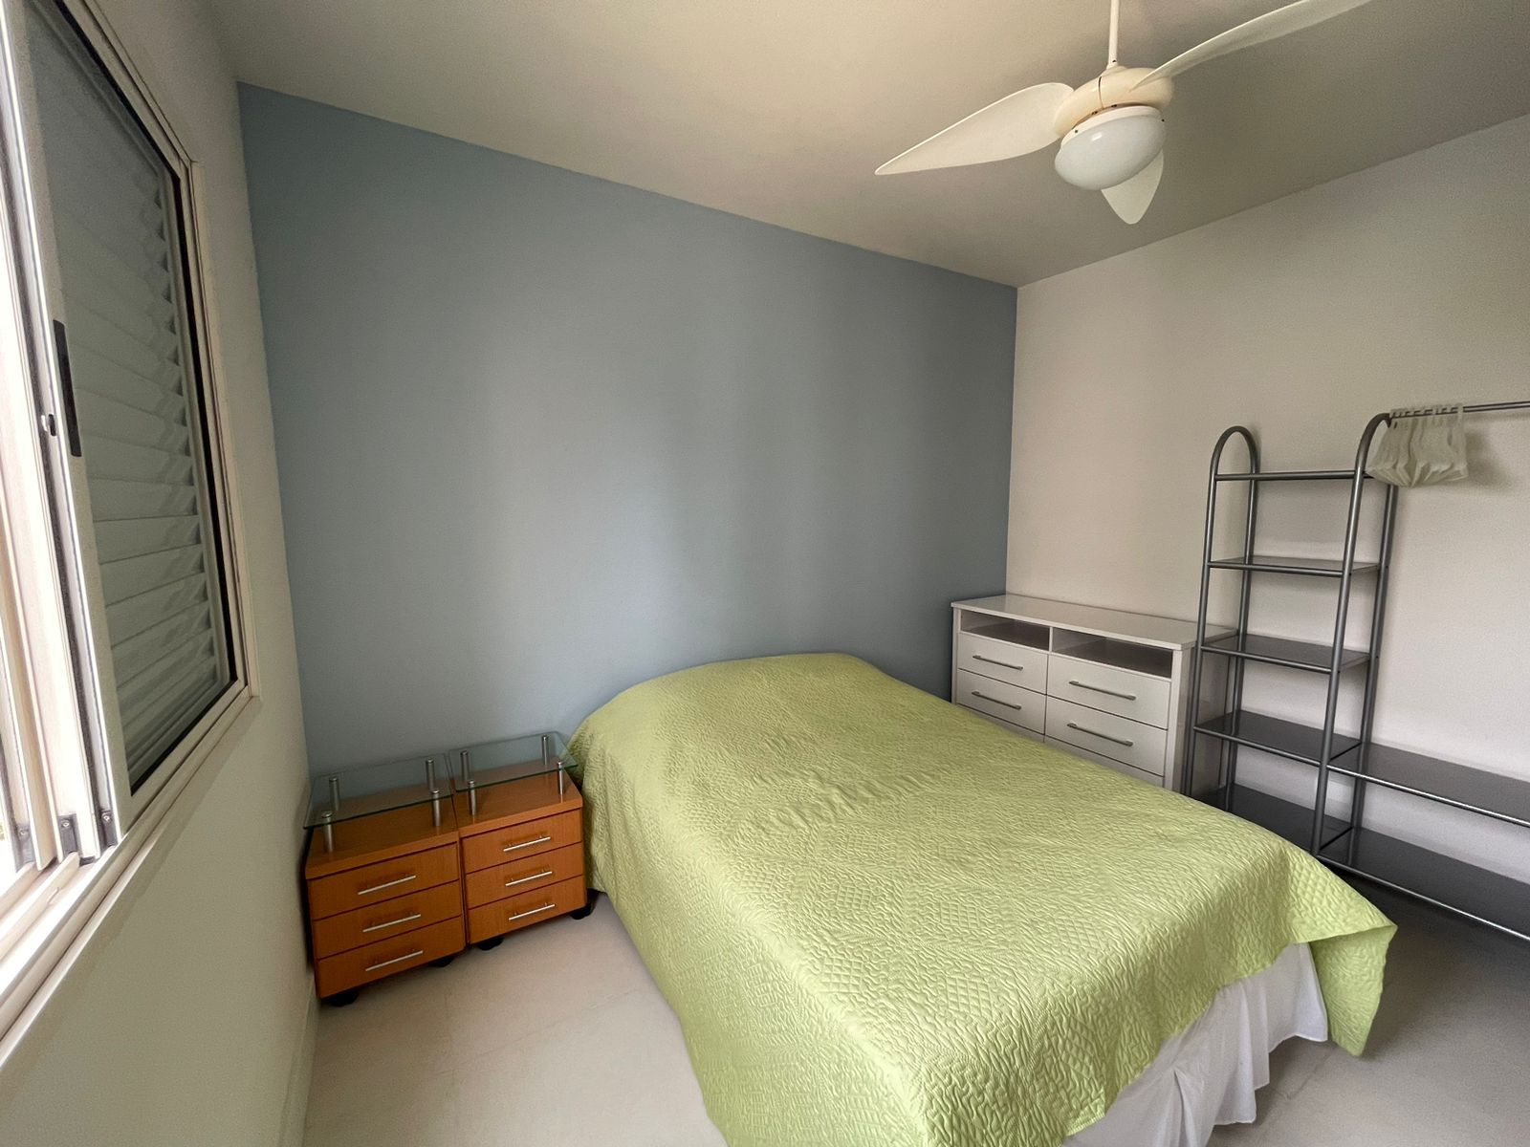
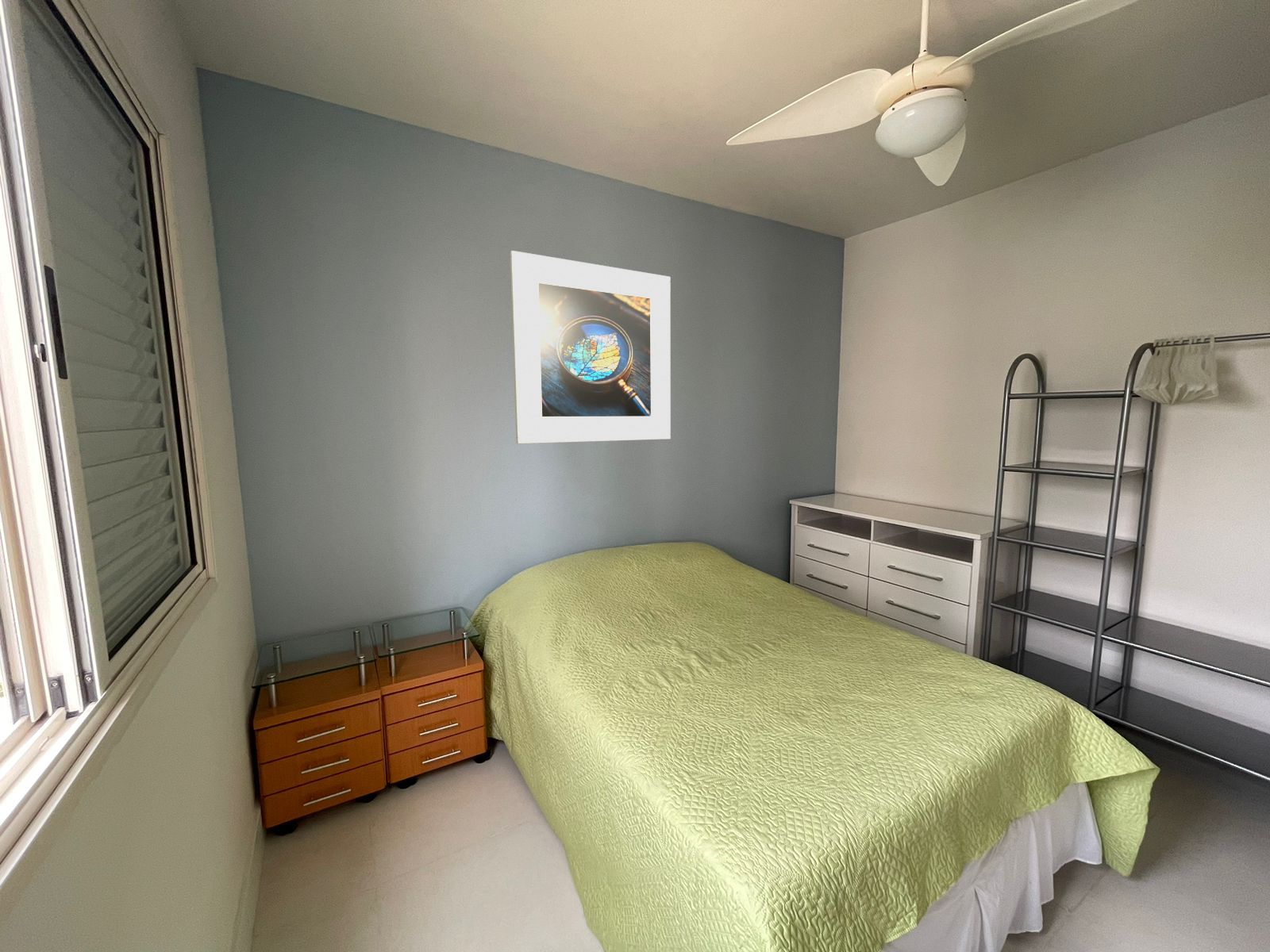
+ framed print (598, 355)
